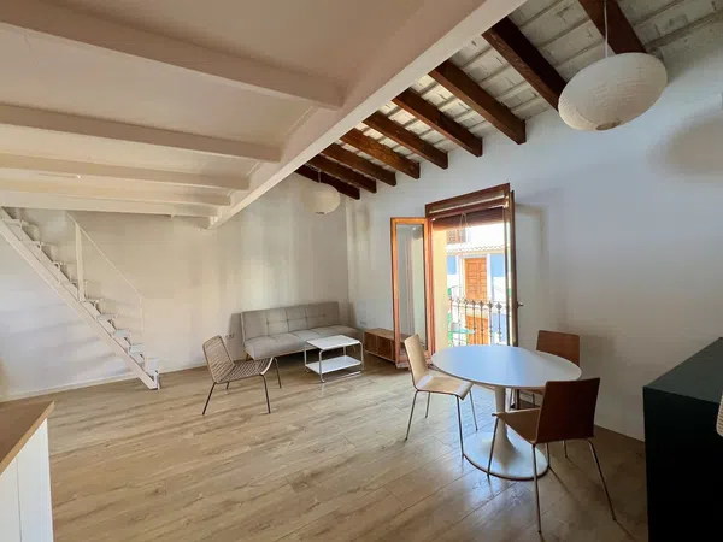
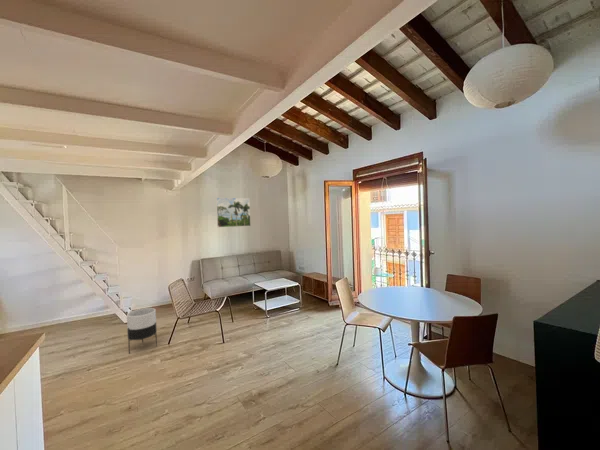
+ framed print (233, 212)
+ planter (142, 329)
